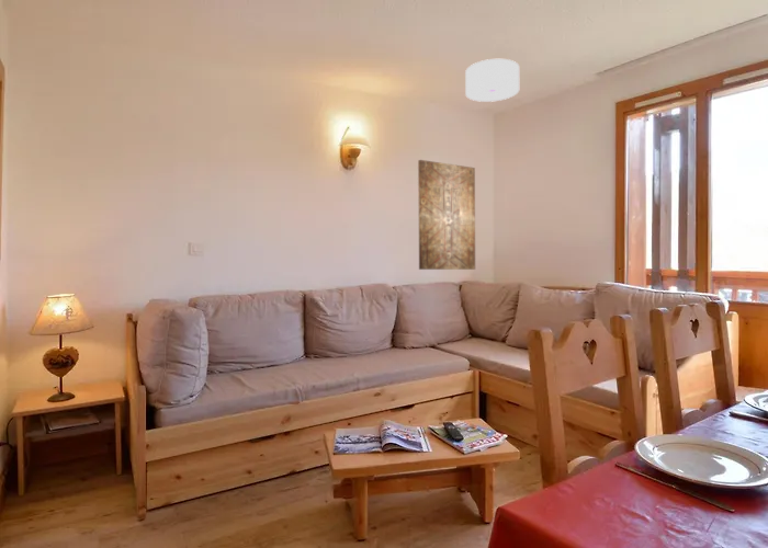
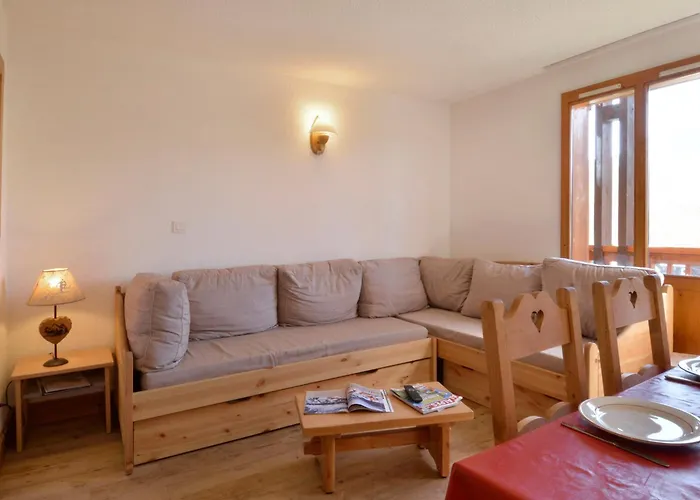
- ceiling light (492, 81)
- wall art (448, 216)
